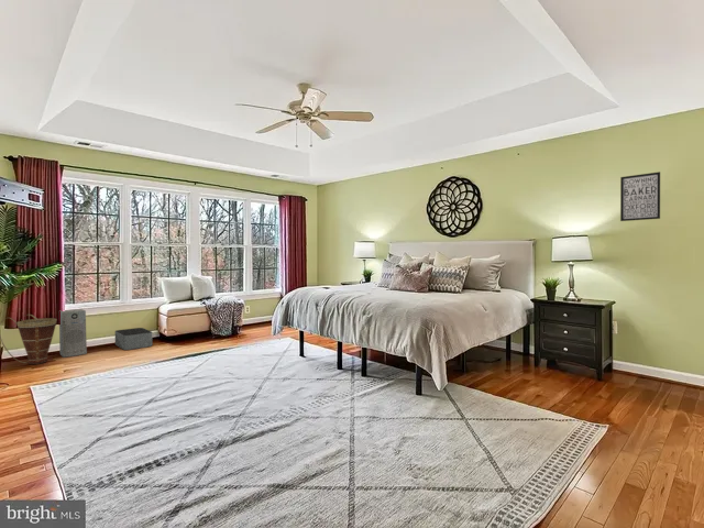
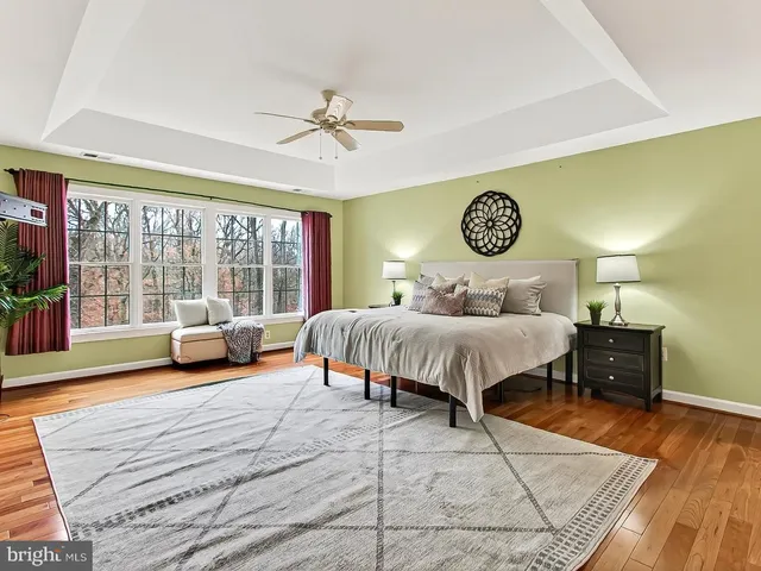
- storage bin (133, 338)
- air purifier (73, 332)
- basket (28, 339)
- wall art (639, 197)
